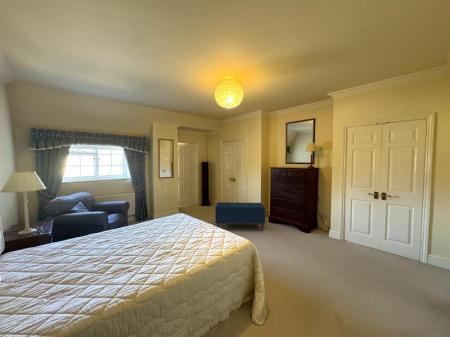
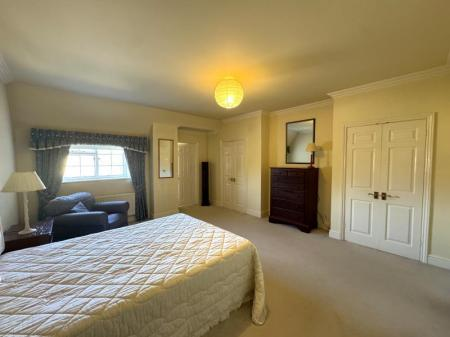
- bench (239, 215)
